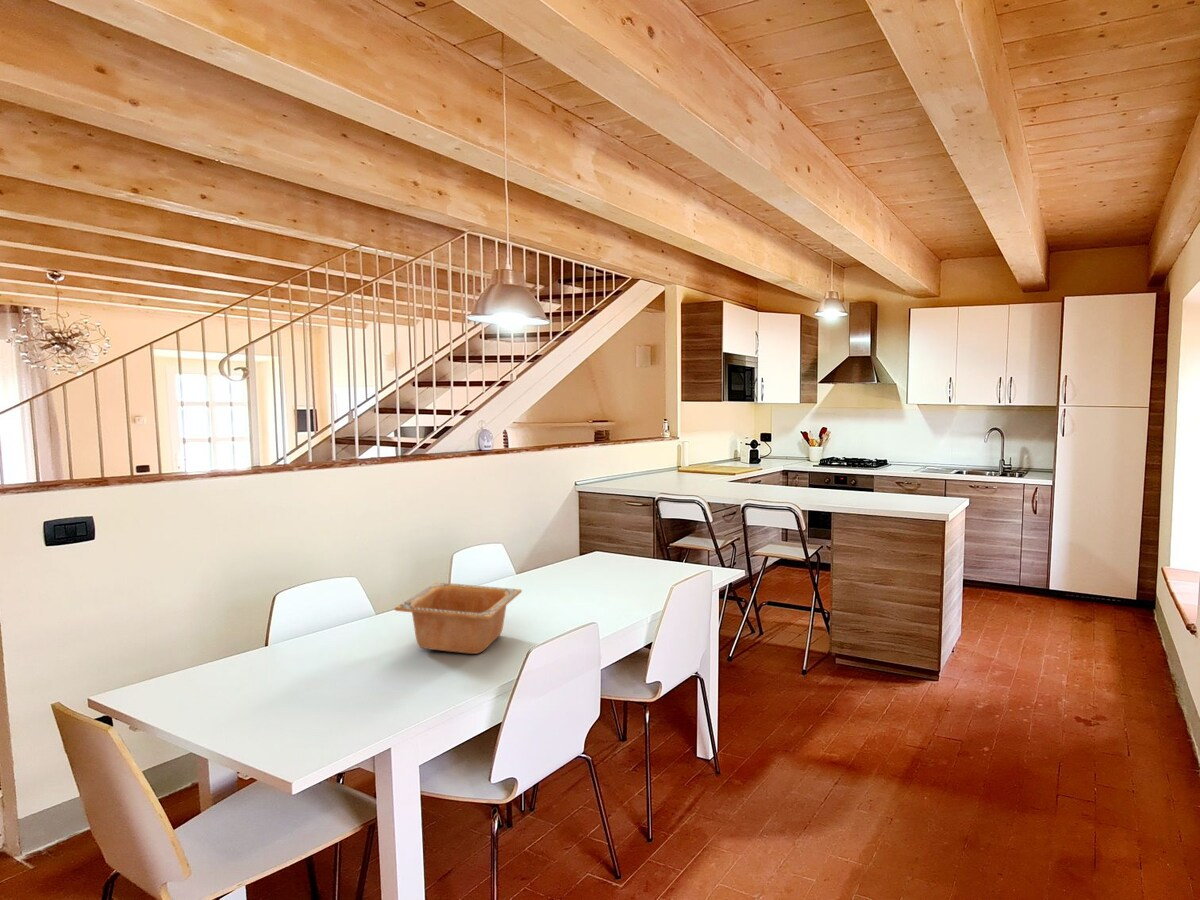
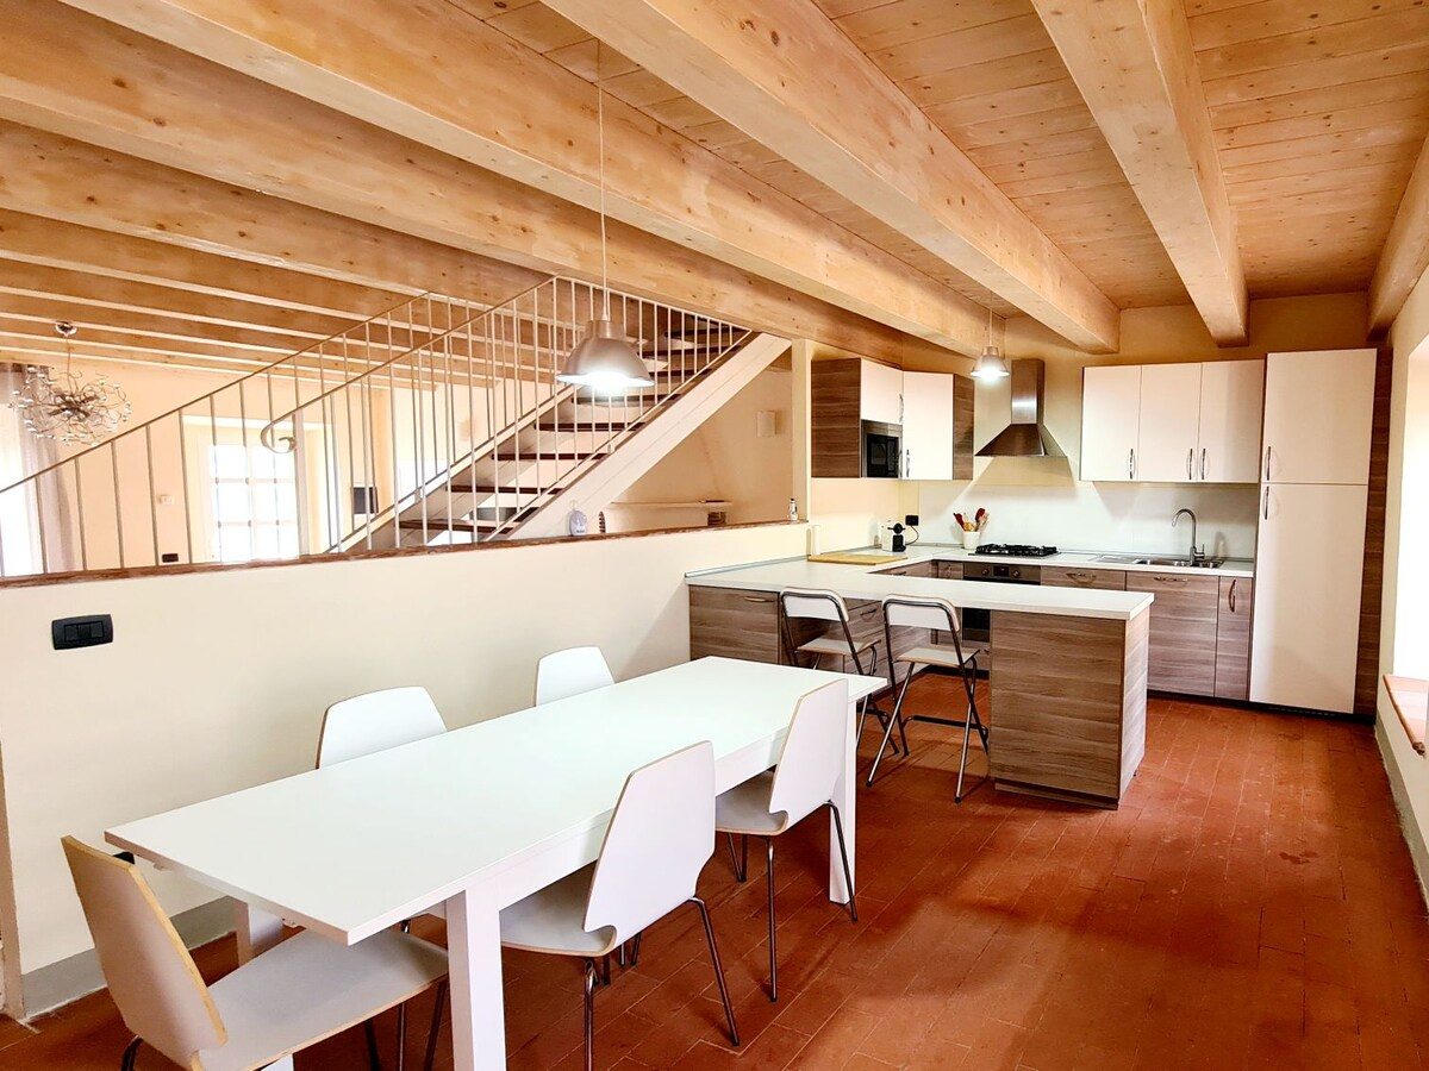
- serving bowl (461, 619)
